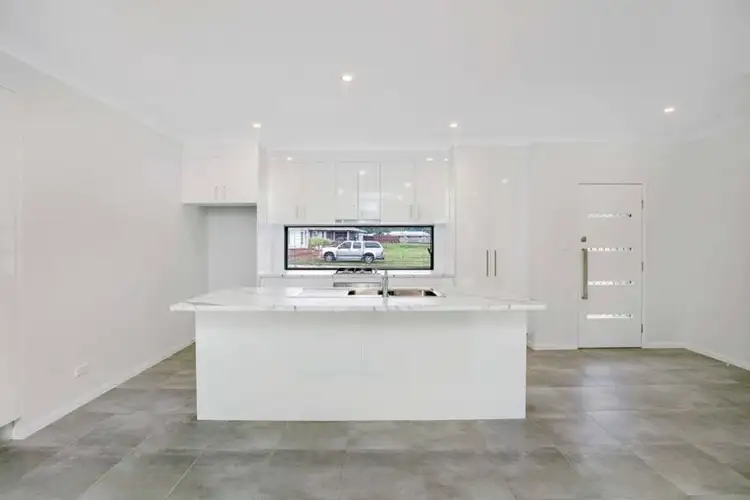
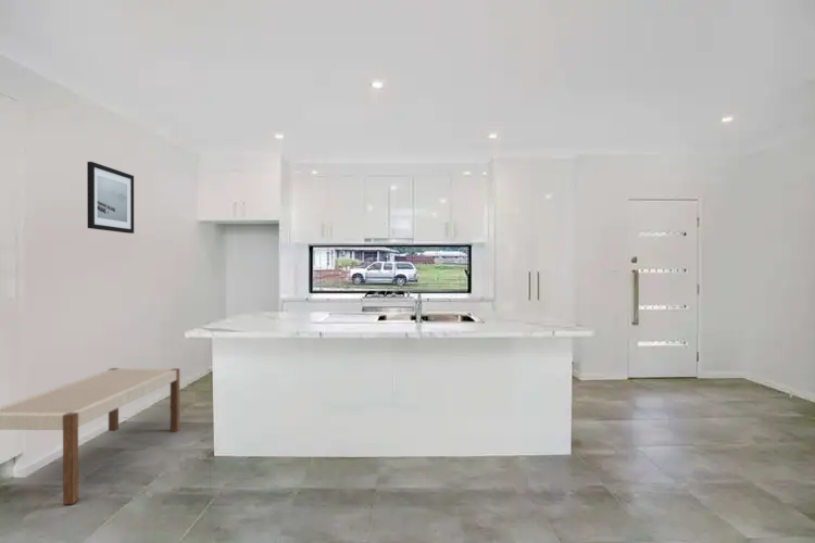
+ bench (92, 419)
+ wall art (112, 200)
